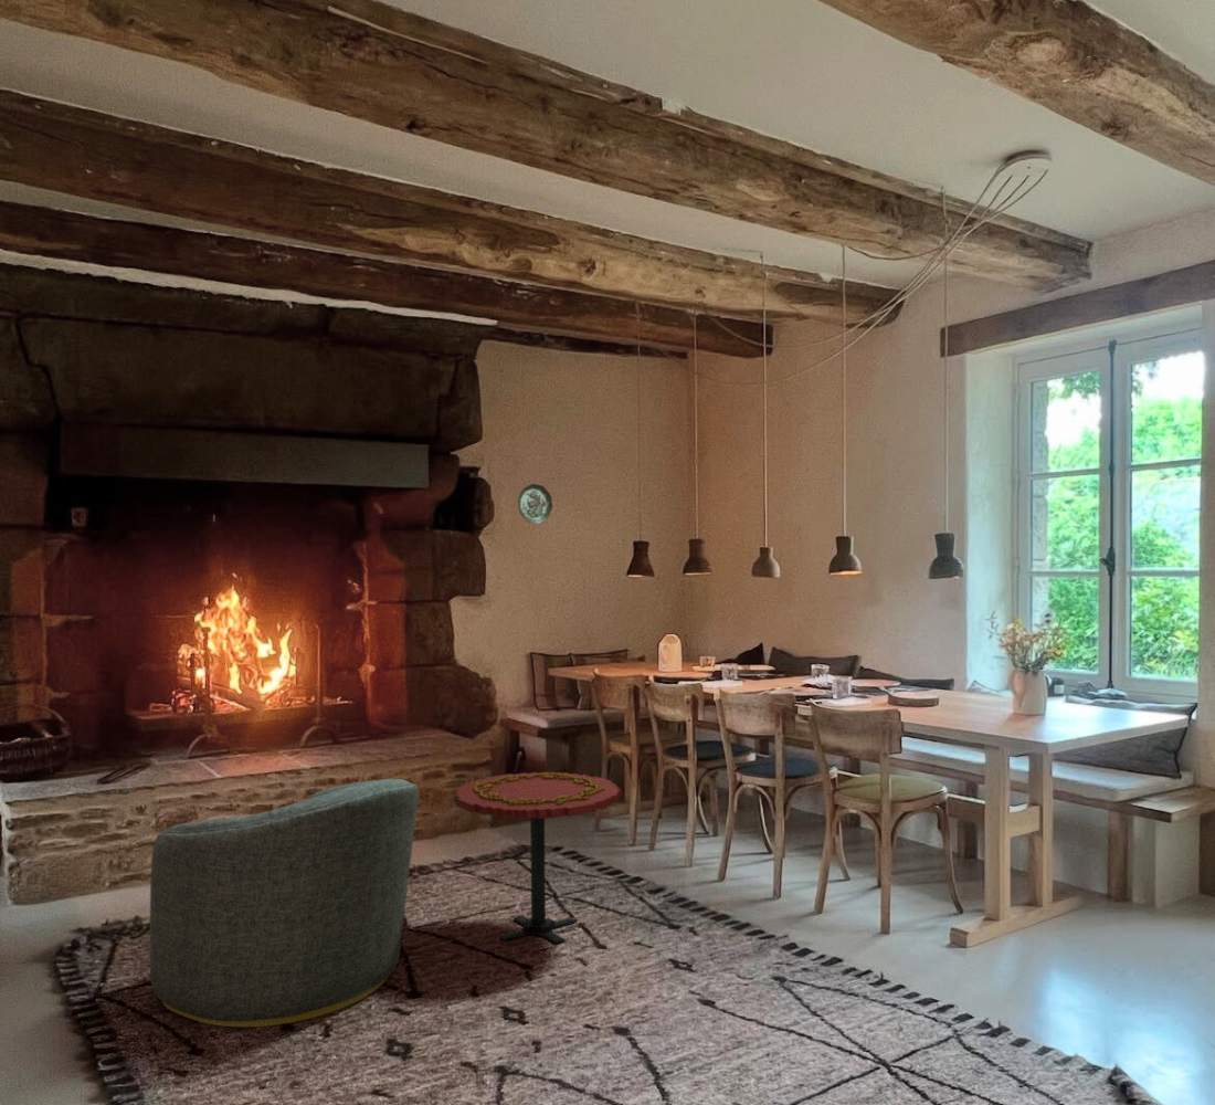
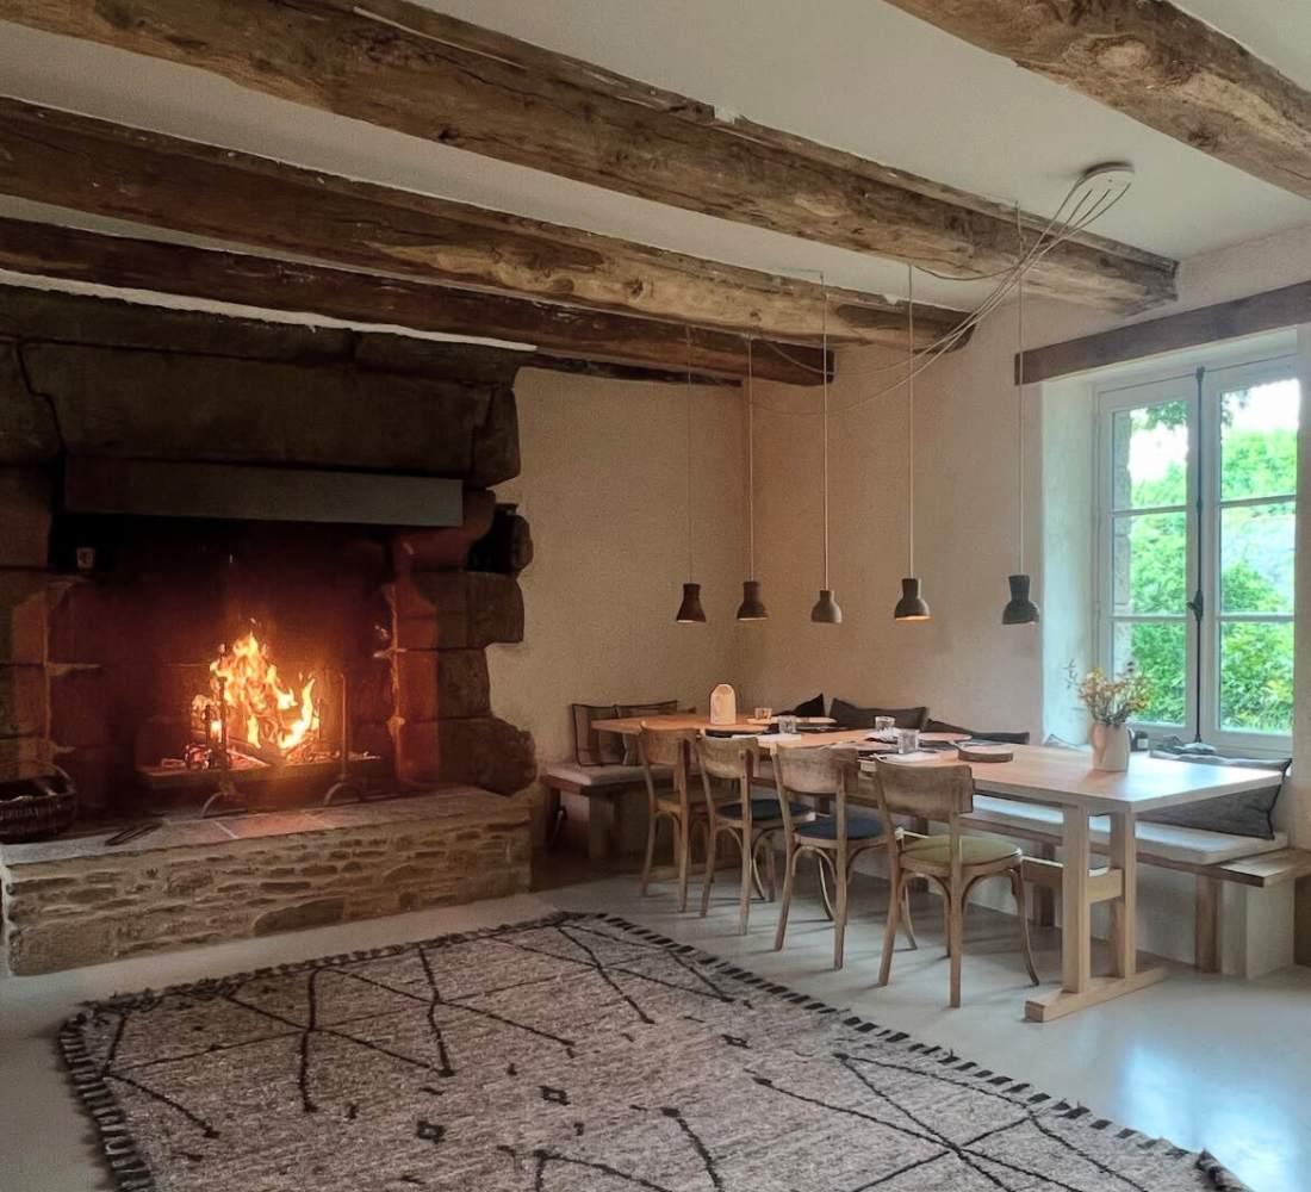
- decorative plate (533, 504)
- side table (537, 859)
- armchair (302, 878)
